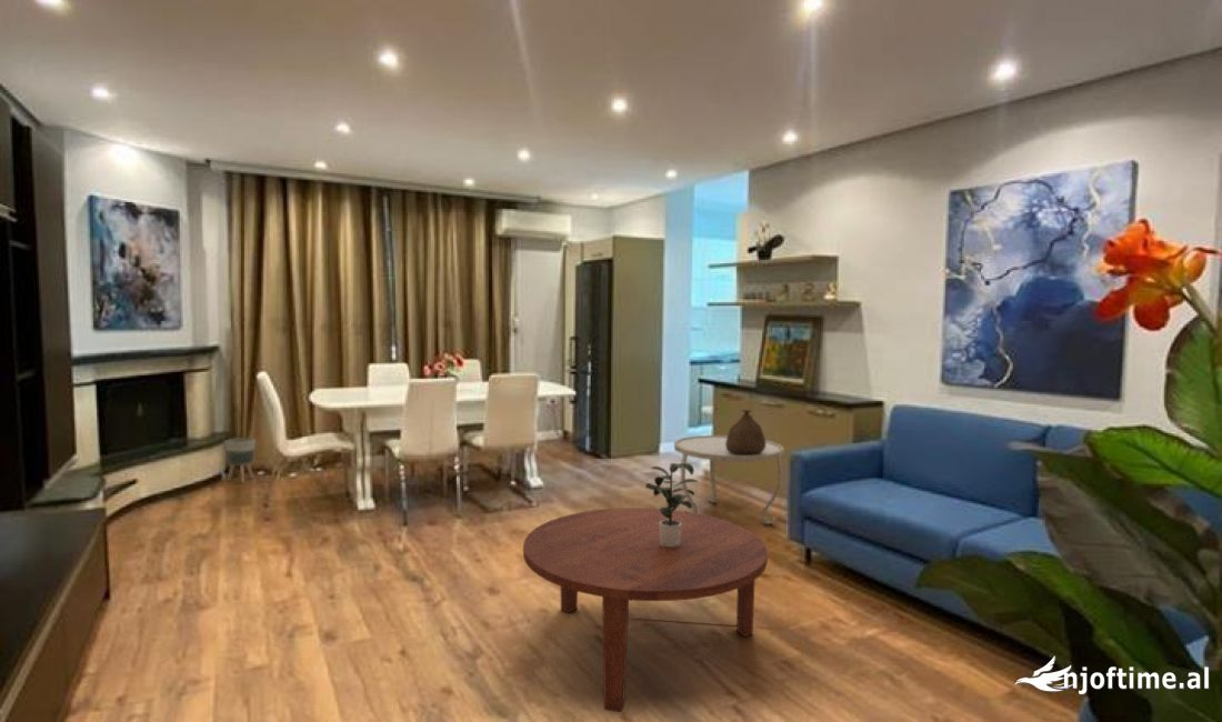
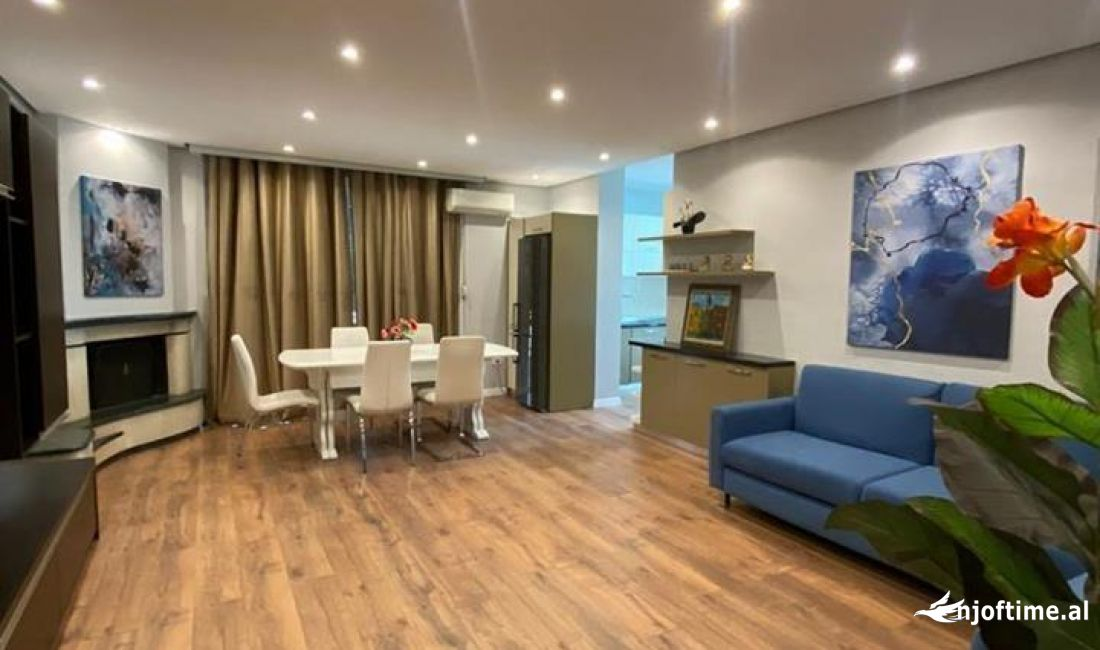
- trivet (714, 480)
- potted plant (668, 500)
- planter (240, 460)
- bag (745, 430)
- coffee table (643, 593)
